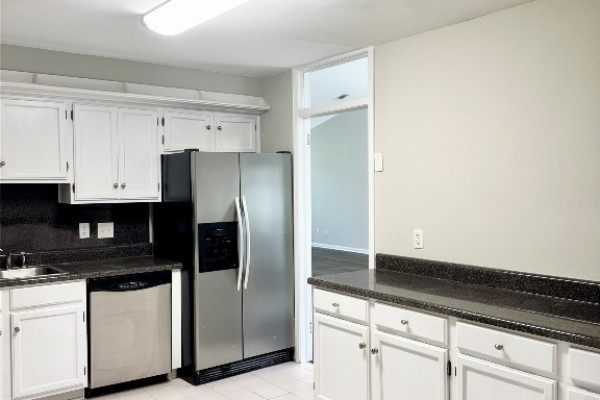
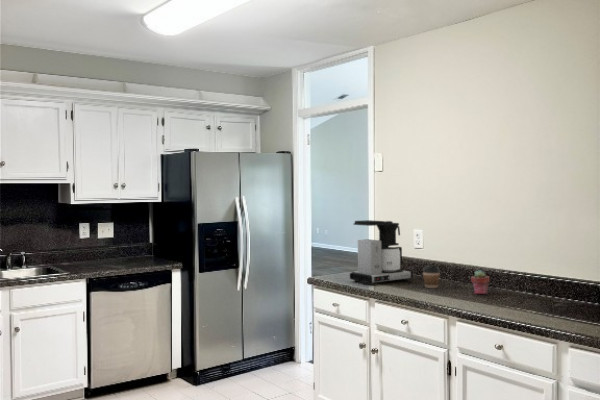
+ coffee cup (431, 276)
+ coffee maker (381, 250)
+ potted succulent (480, 281)
